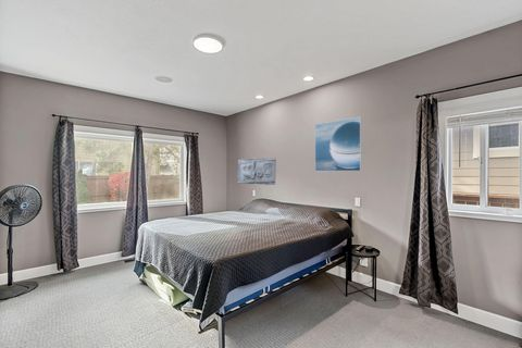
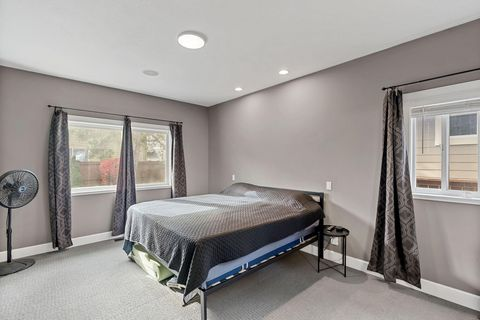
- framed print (336, 146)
- stone relief (256, 175)
